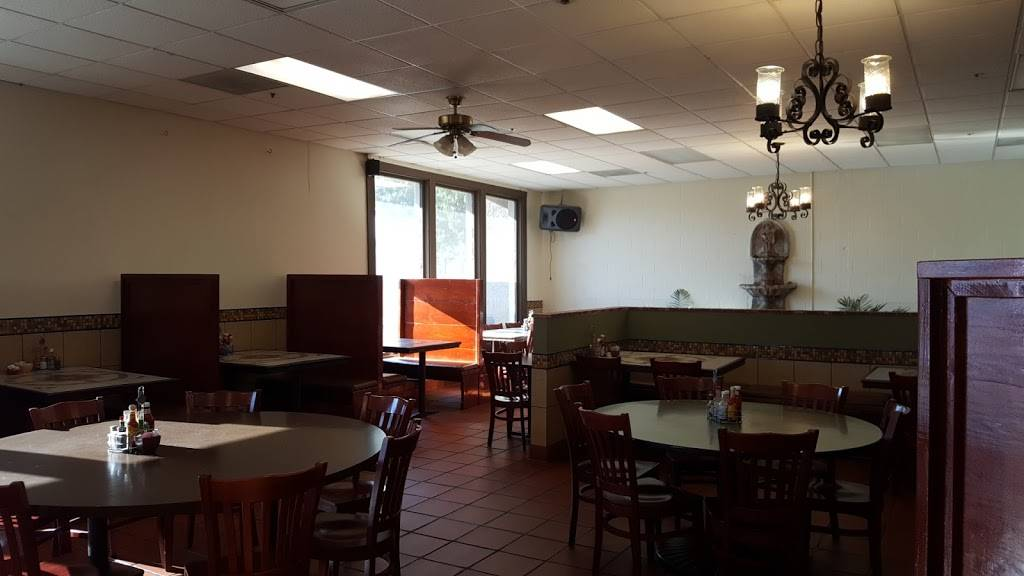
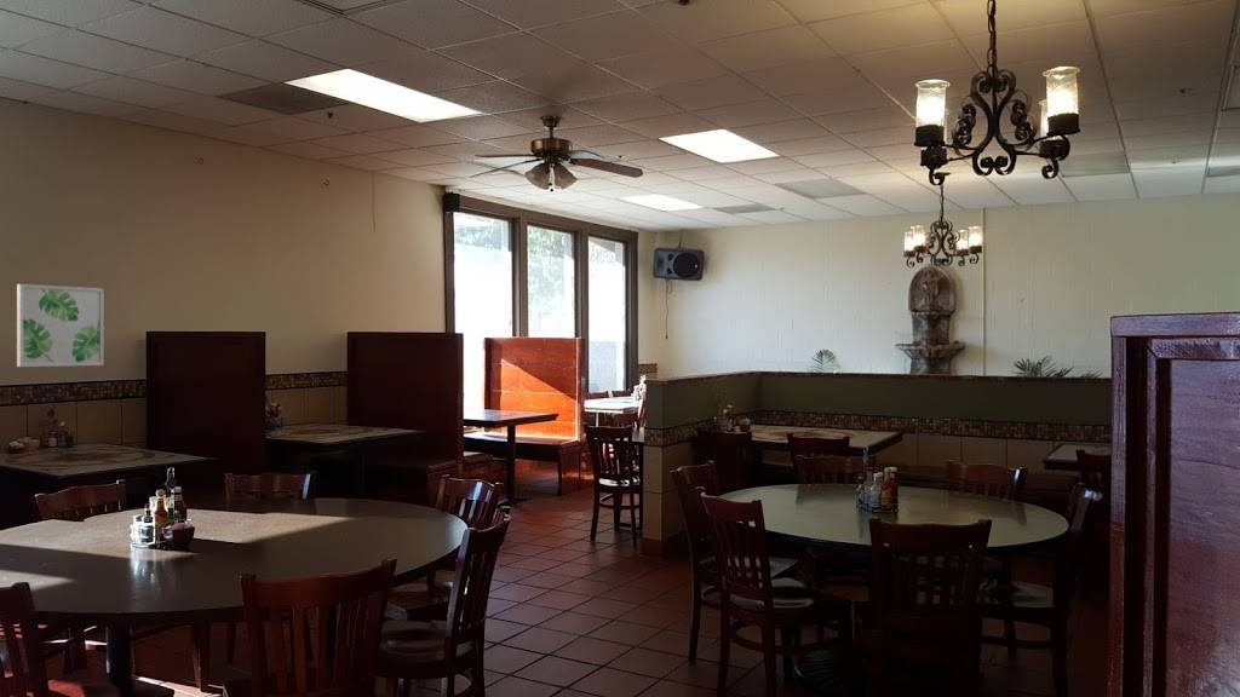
+ wall art (62, 326)
